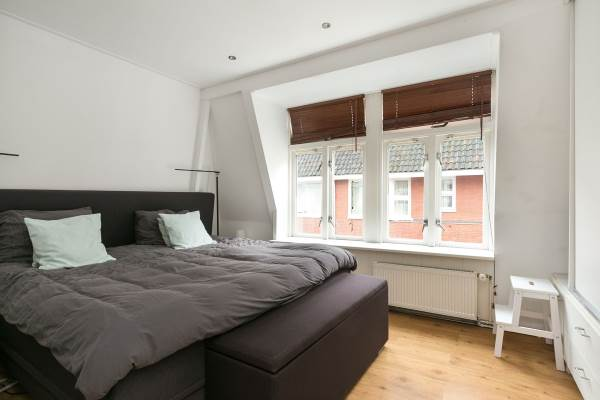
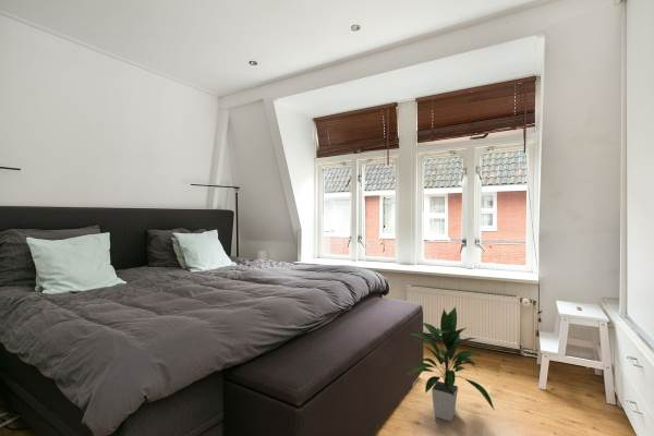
+ indoor plant (449, 364)
